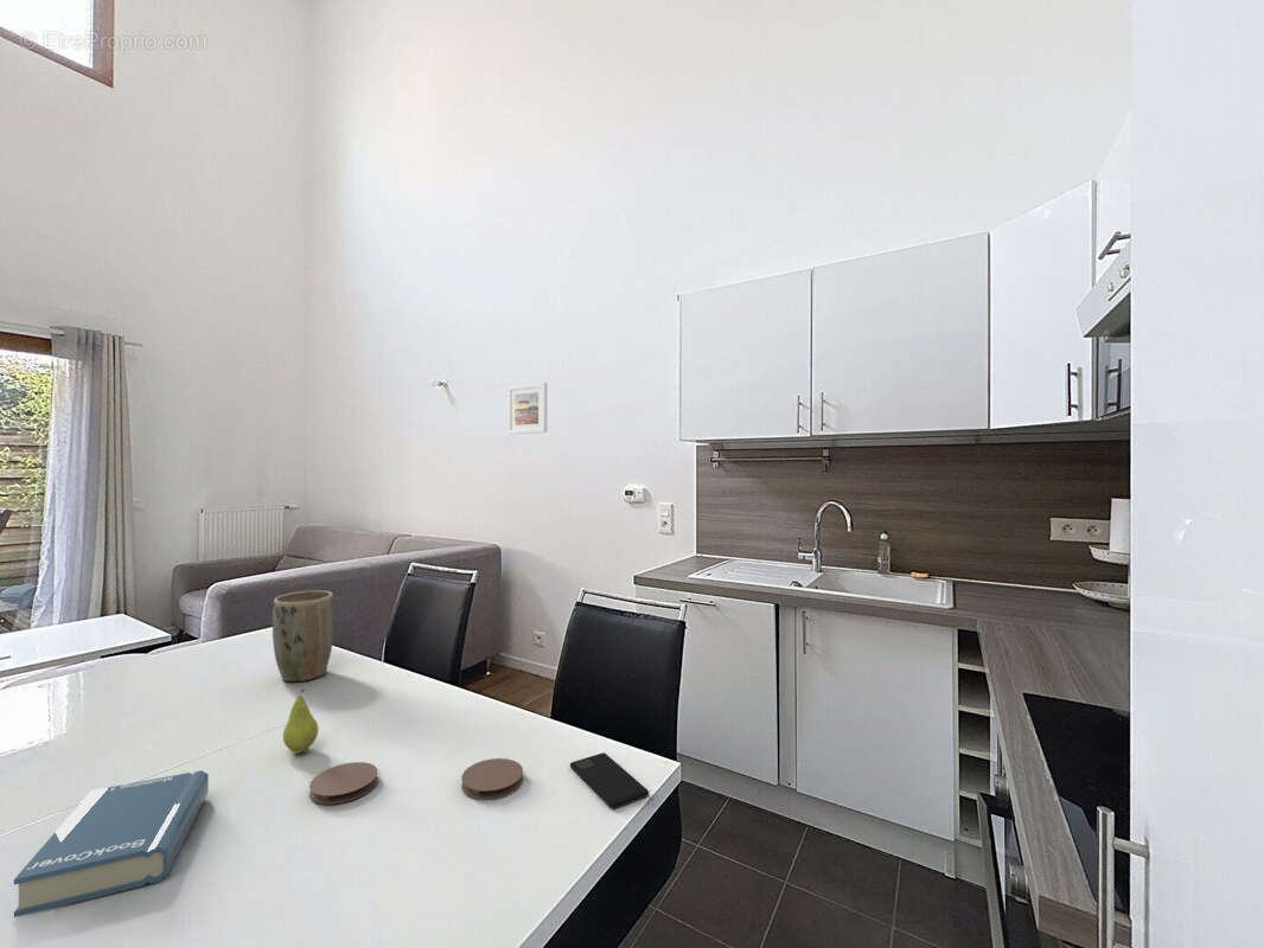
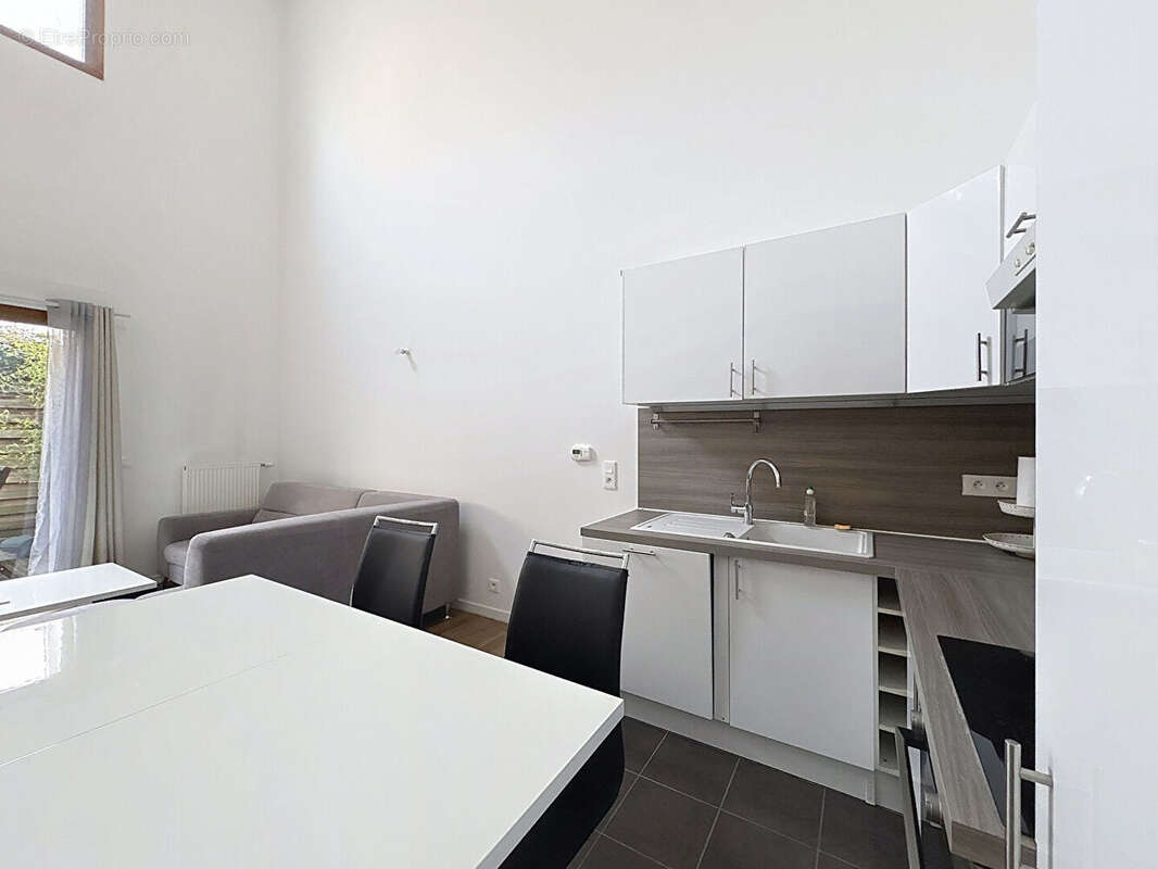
- smartphone (607, 777)
- coaster (492, 777)
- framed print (526, 409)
- fruit (300, 718)
- coaster (344, 781)
- plant pot (304, 635)
- hardback book (126, 831)
